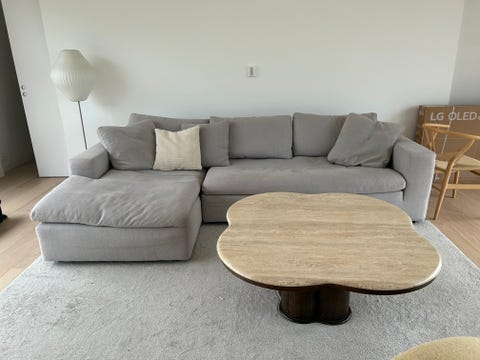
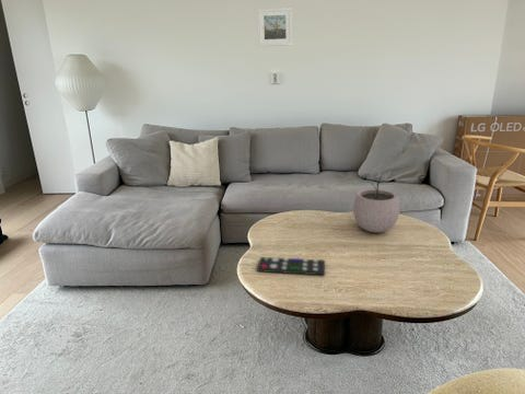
+ plant pot (376, 204)
+ remote control (291, 265)
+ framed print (275, 27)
